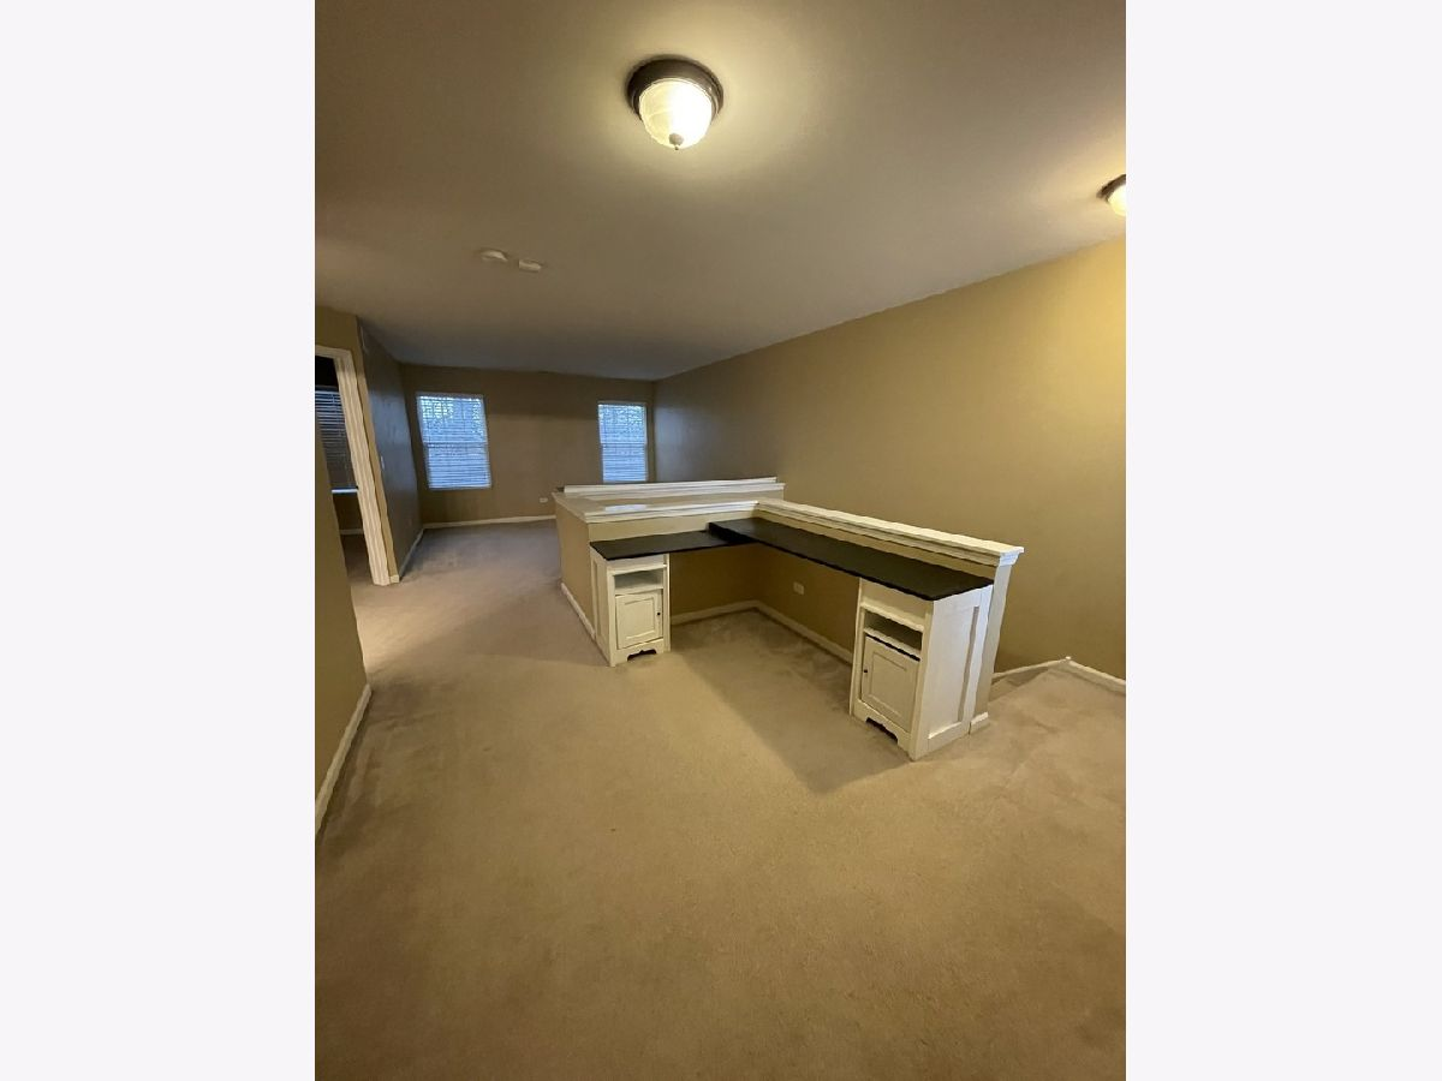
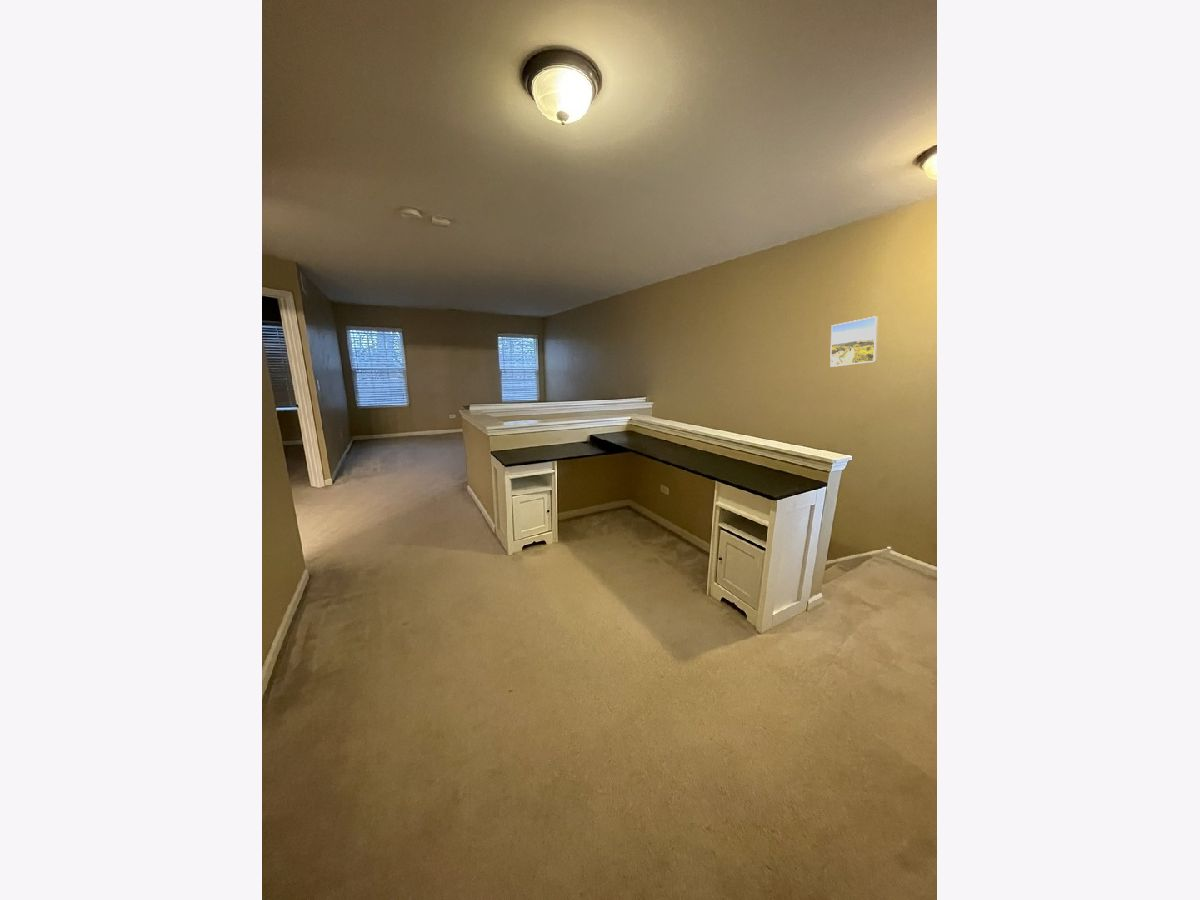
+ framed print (853, 342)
